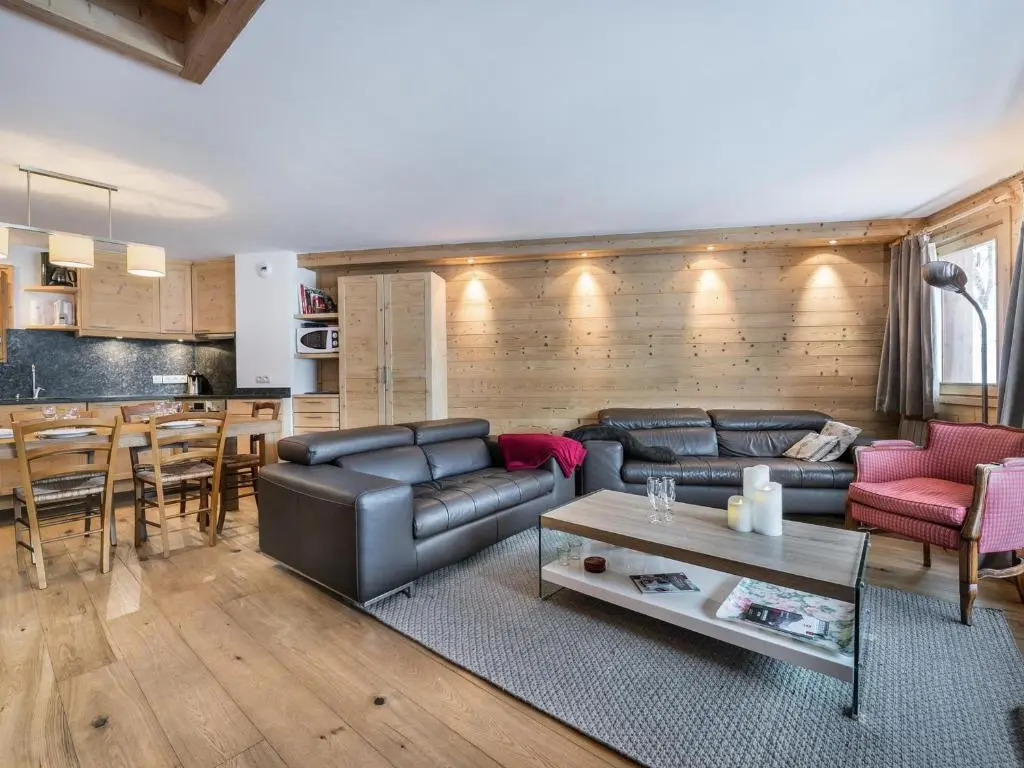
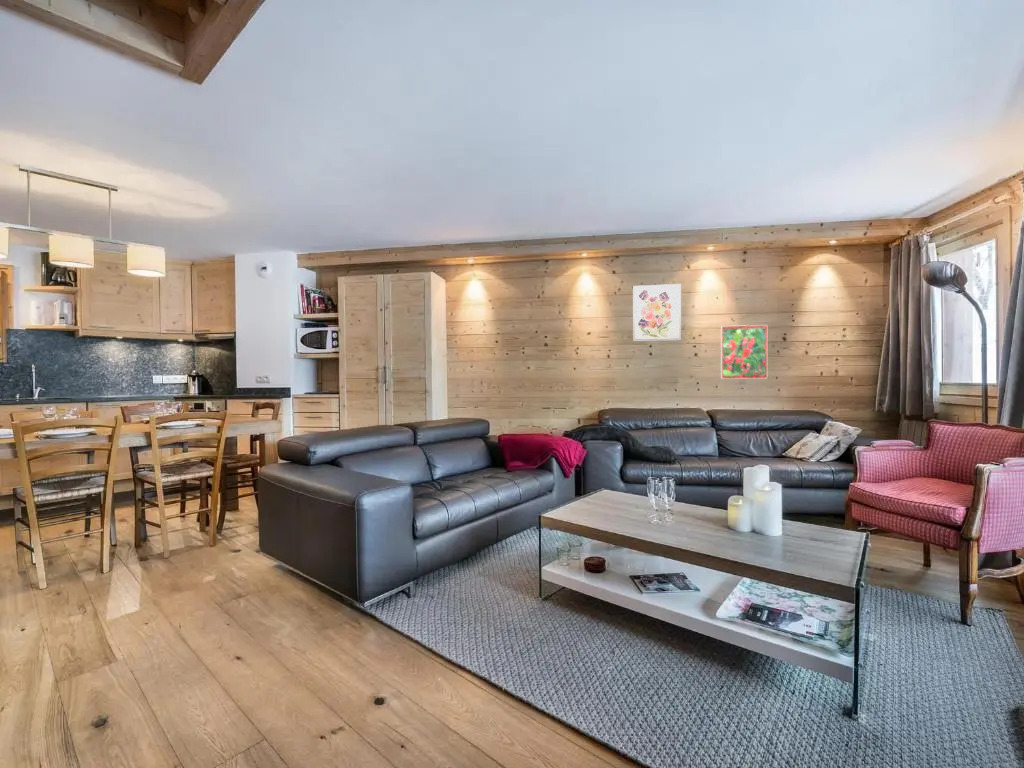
+ wall art (656, 313)
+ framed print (743, 352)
